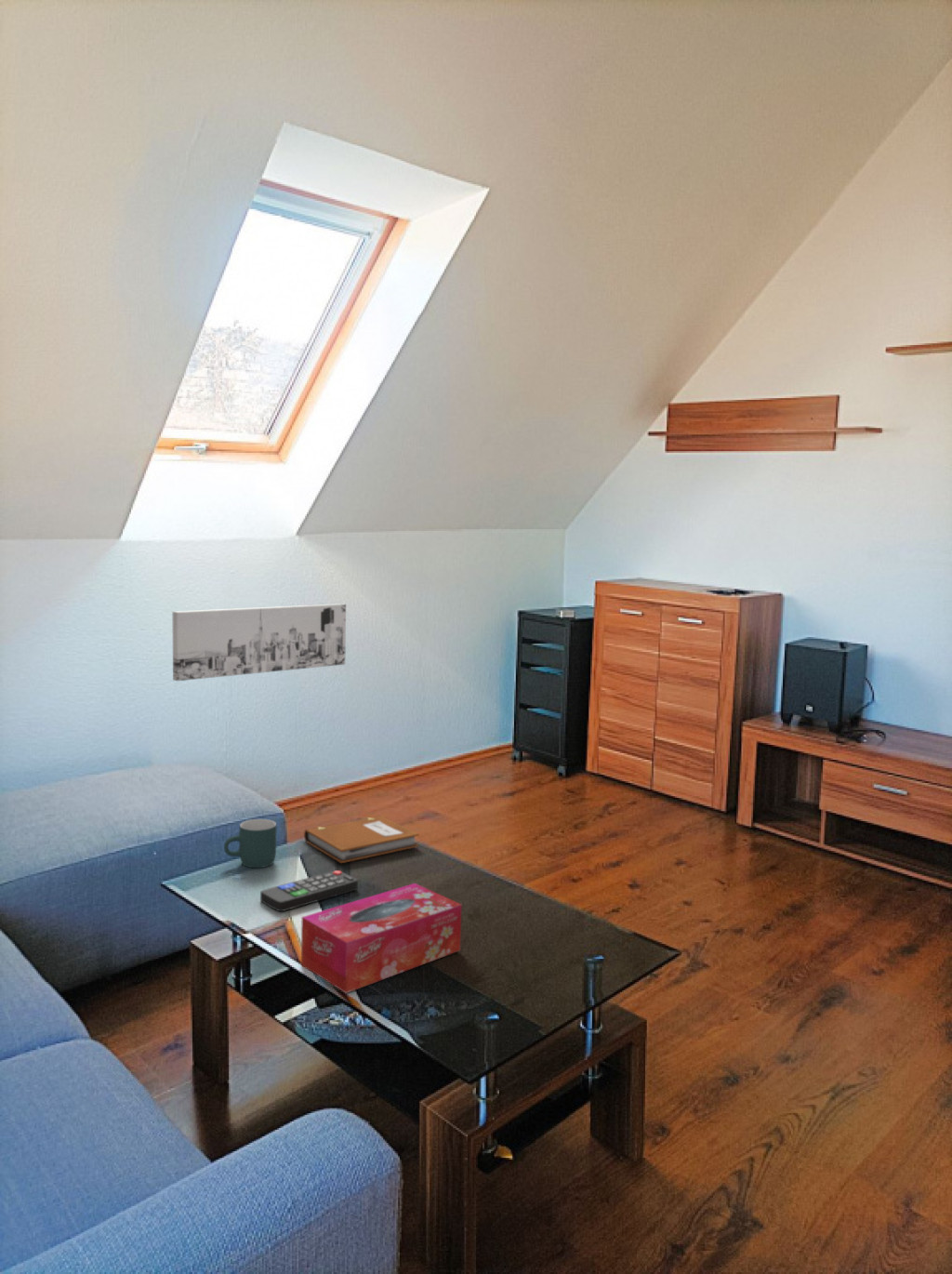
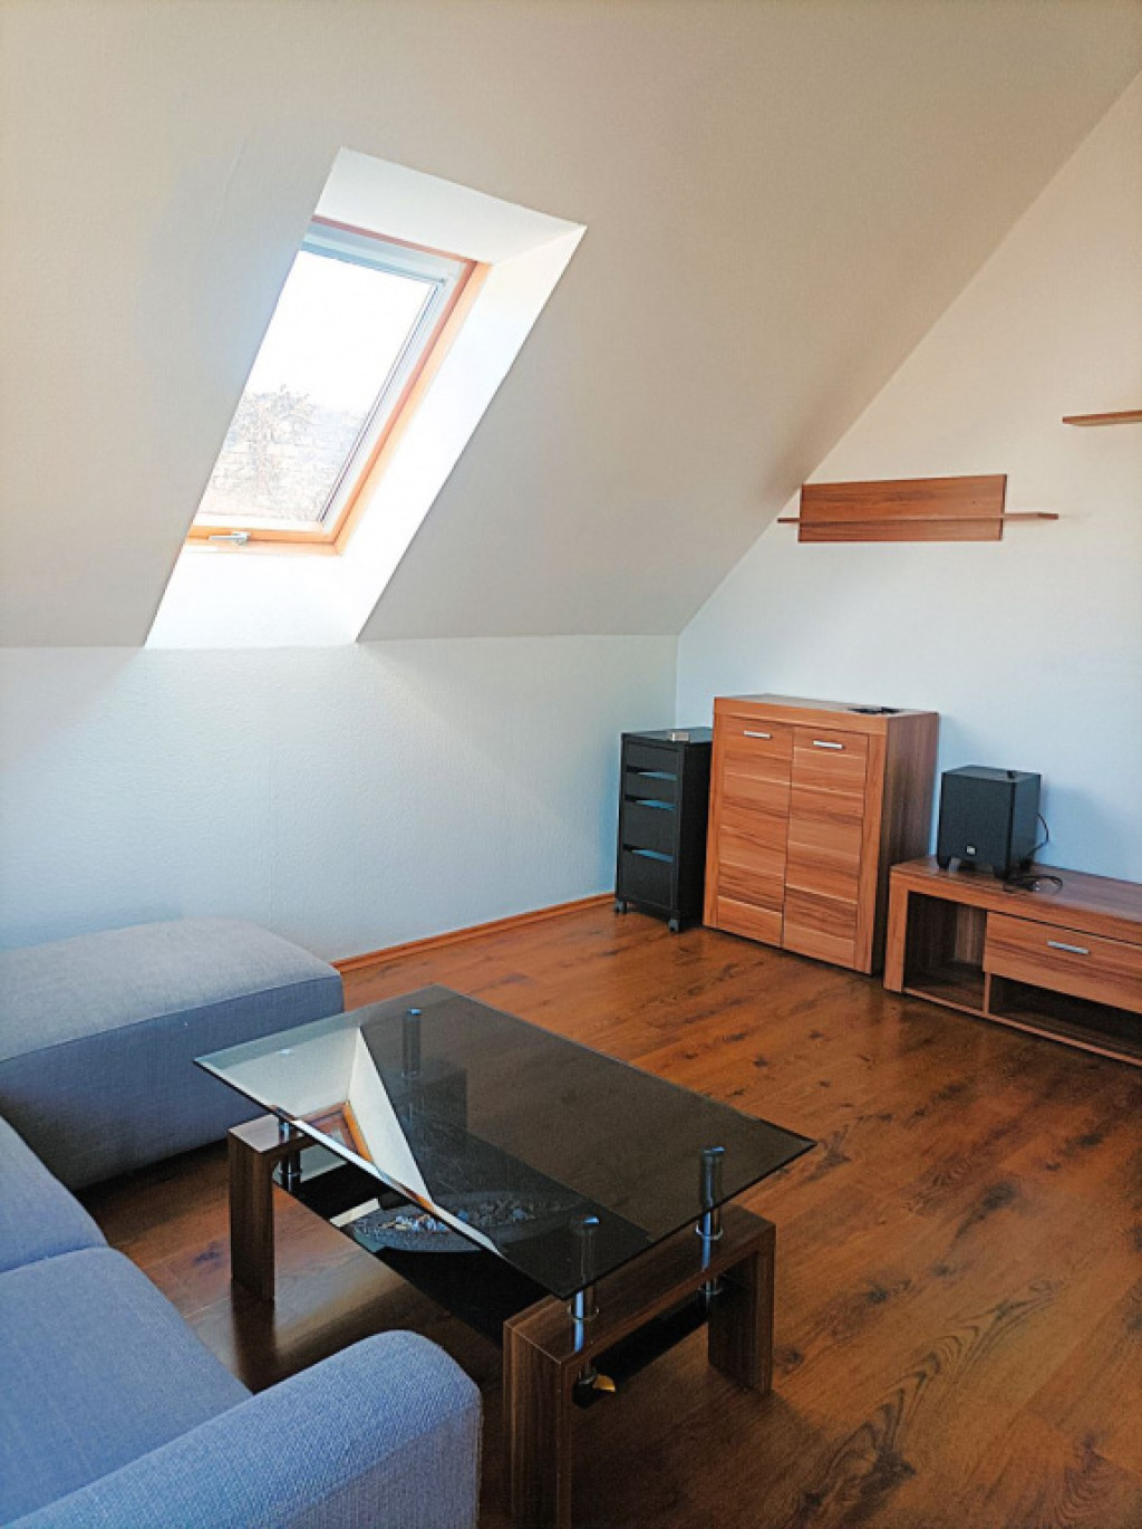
- mug (252, 844)
- wall art (264, 640)
- notebook (363, 837)
- remote control (310, 889)
- tissue box (382, 934)
